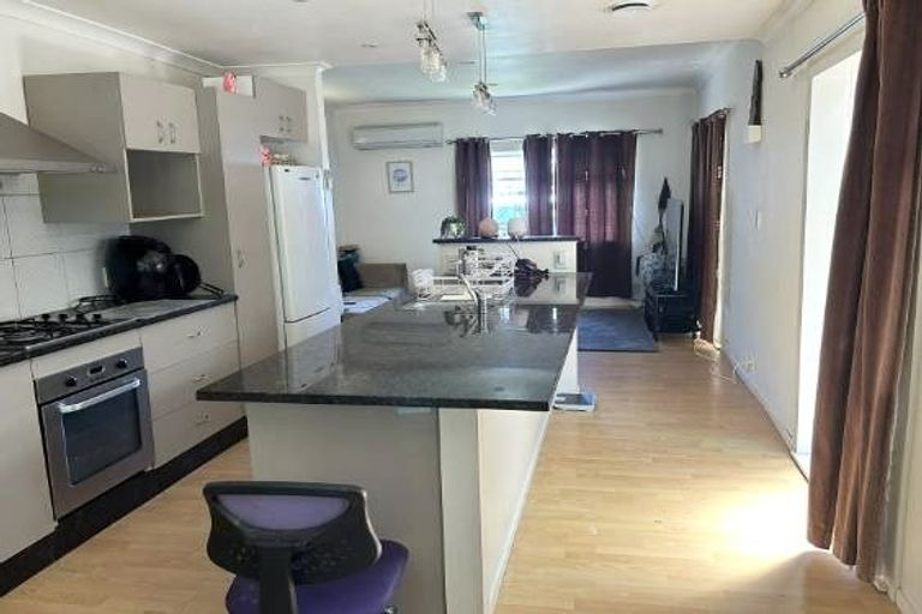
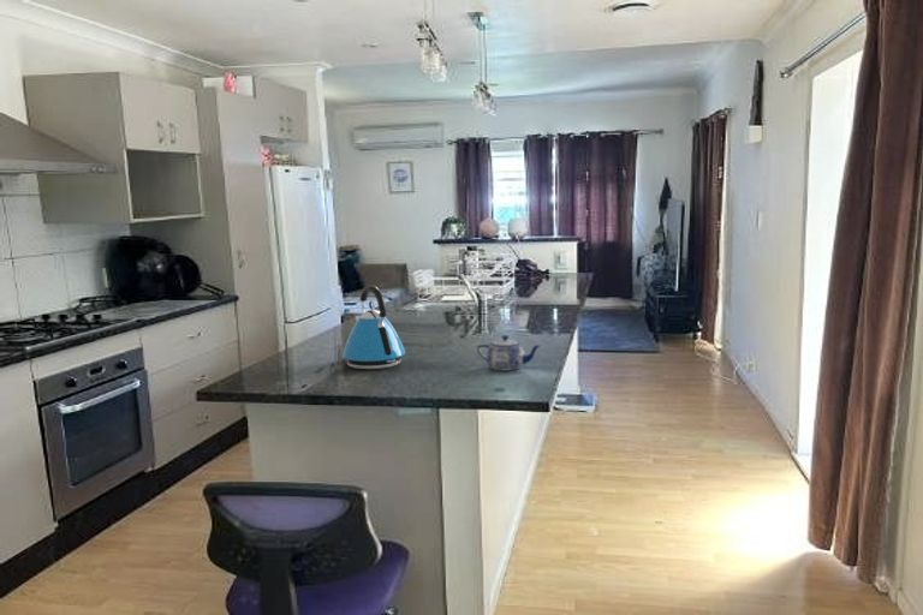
+ teapot (508, 352)
+ kettle (374, 324)
